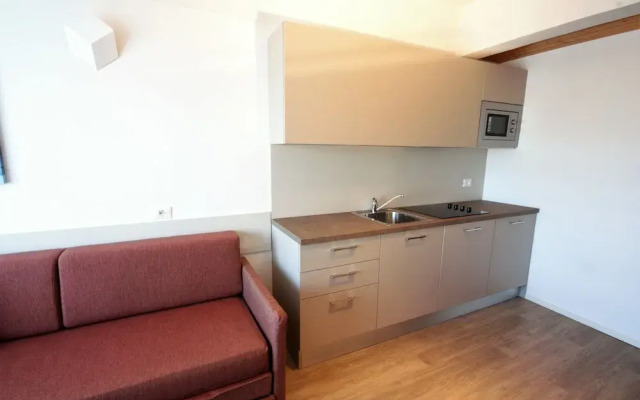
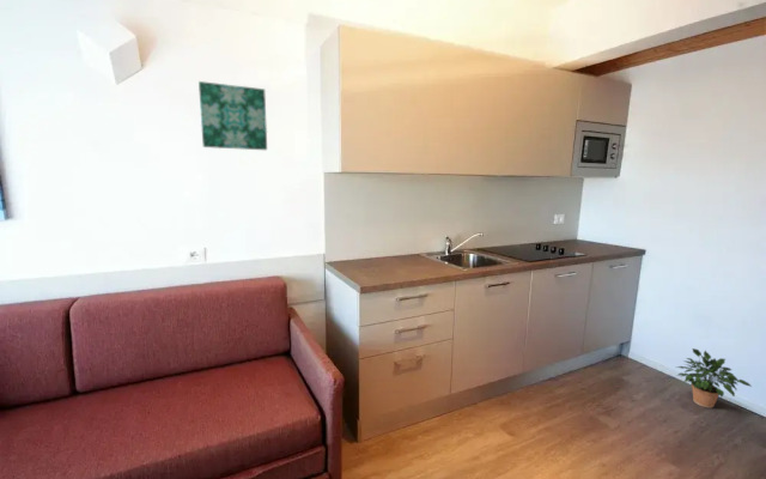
+ potted plant (712, 380)
+ wall art (233, 117)
